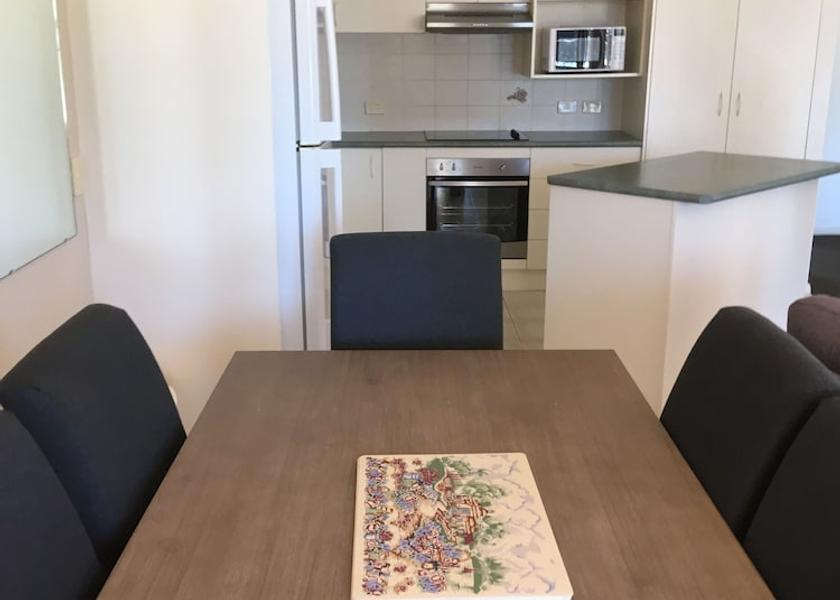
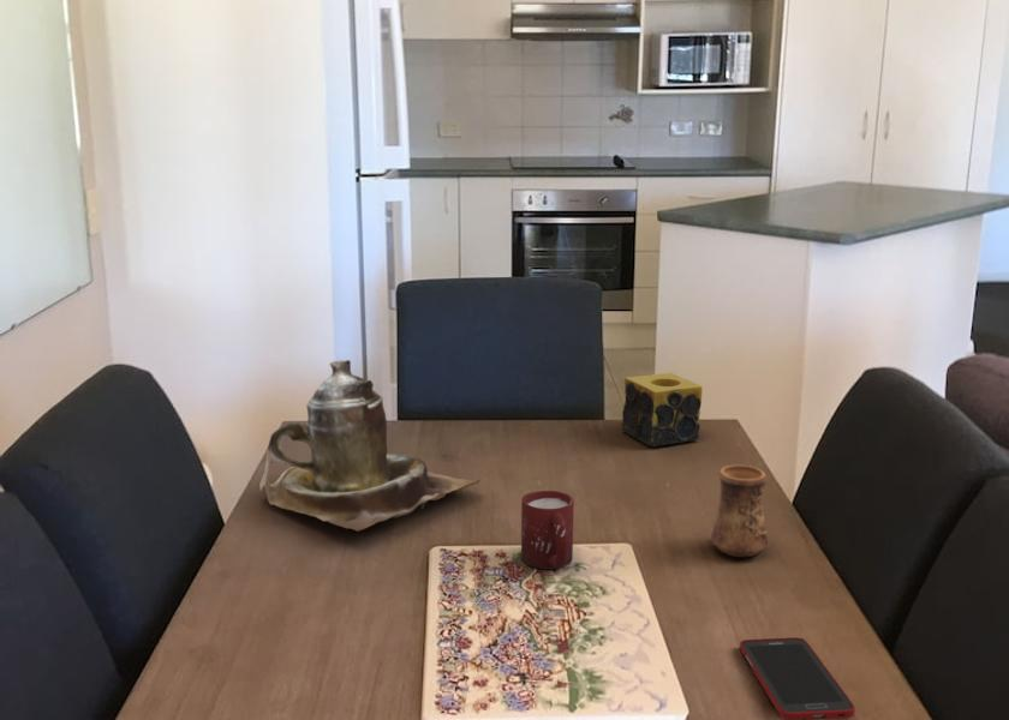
+ cup (740, 510)
+ candle (661, 408)
+ teapot (365, 430)
+ cup (550, 533)
+ cell phone (793, 677)
